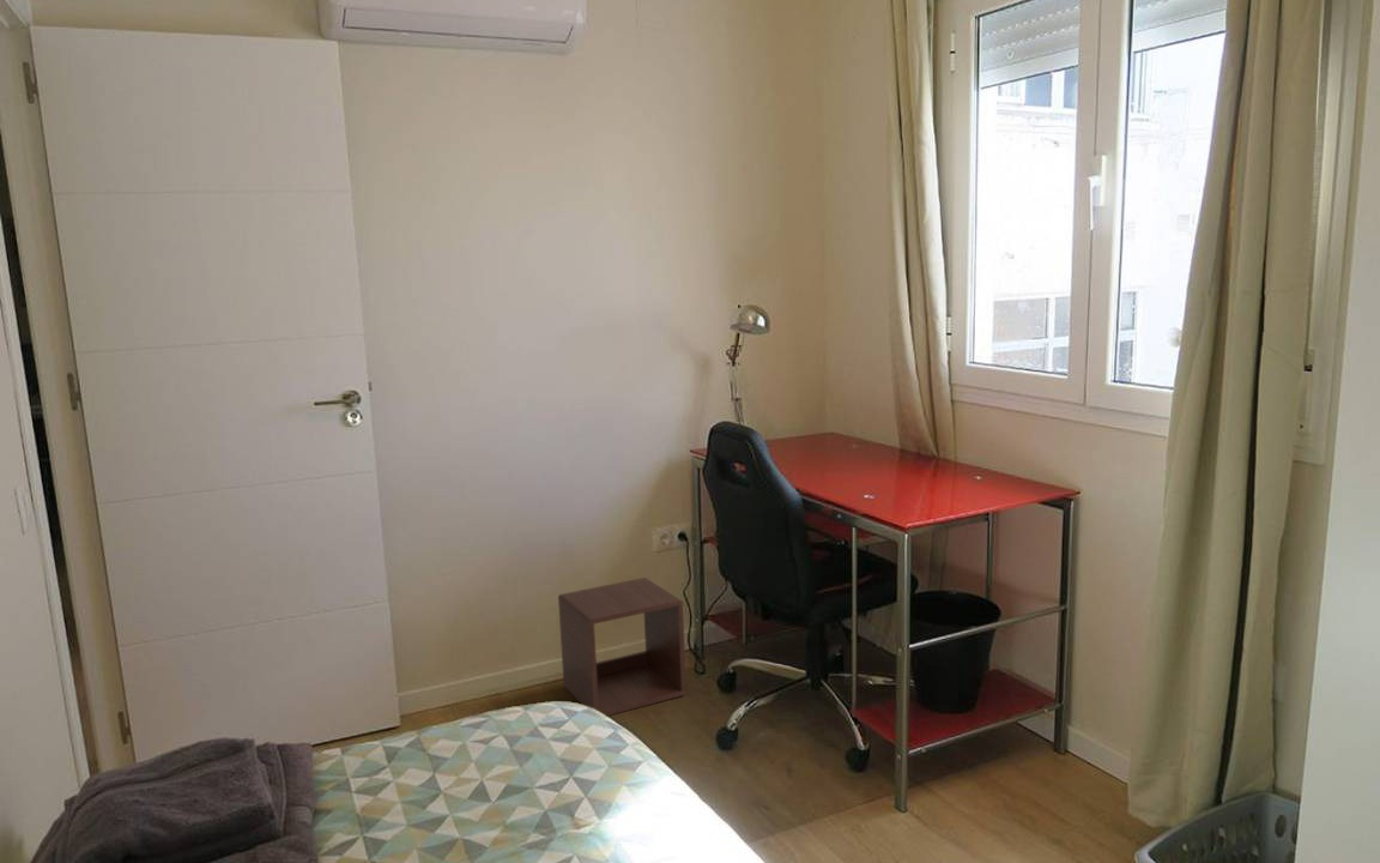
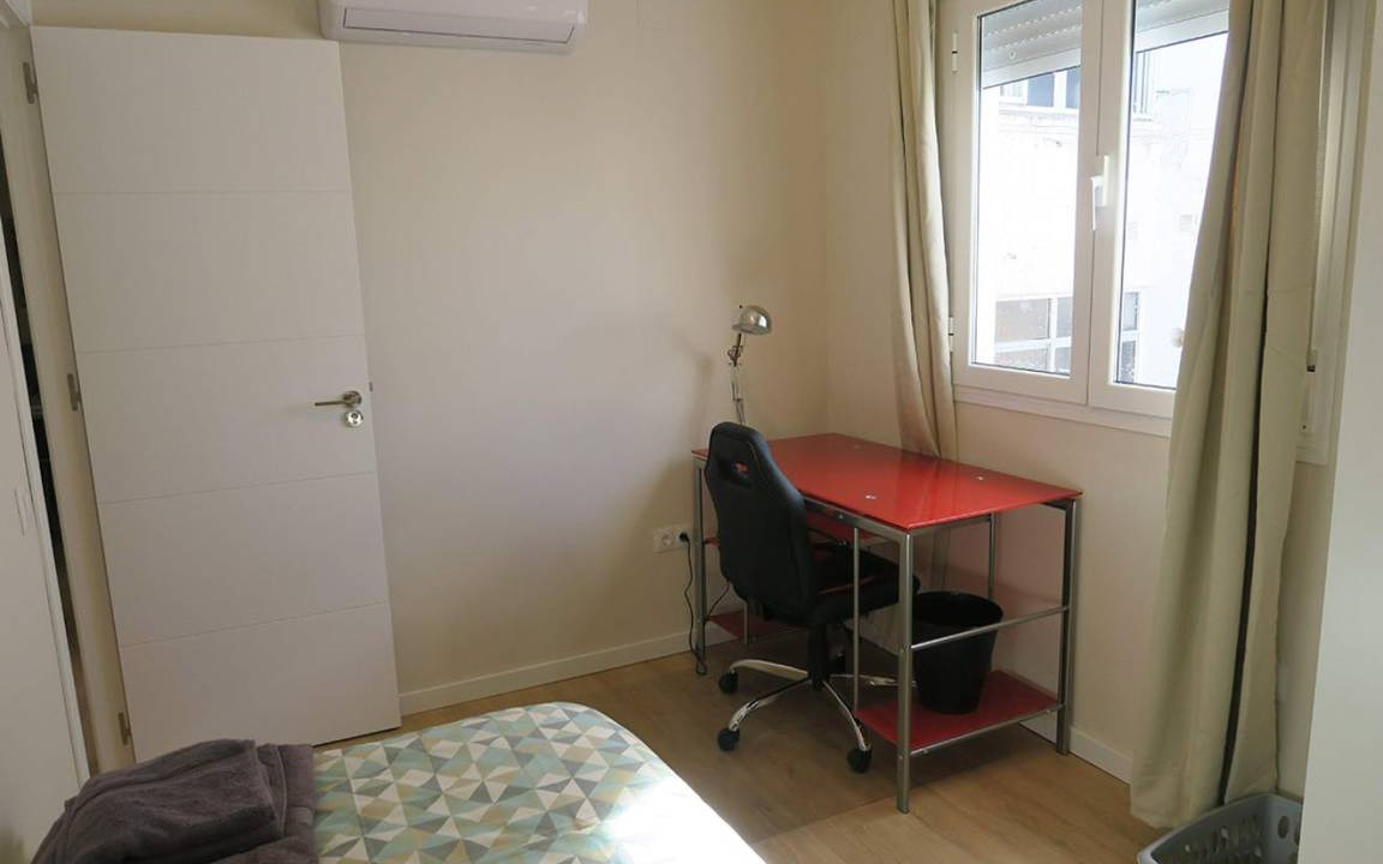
- storage cube (623, 656)
